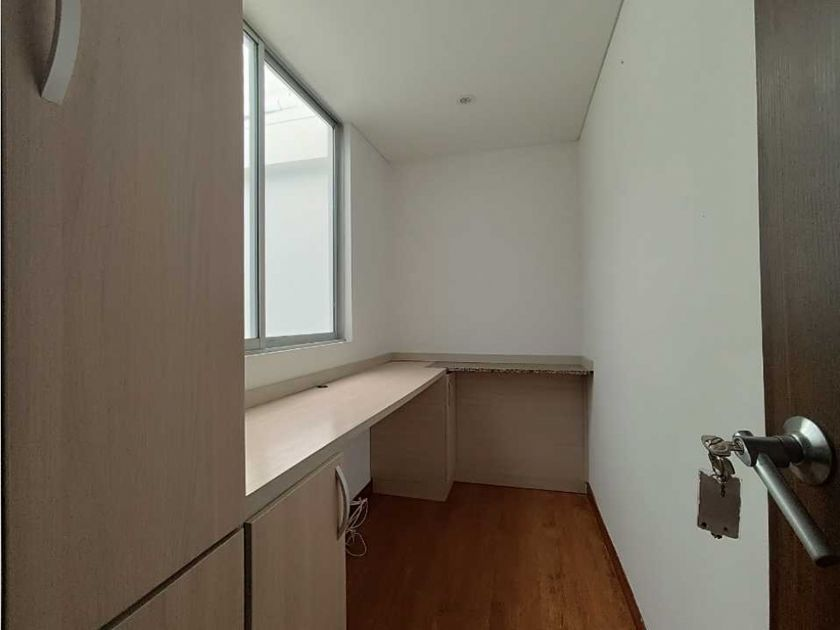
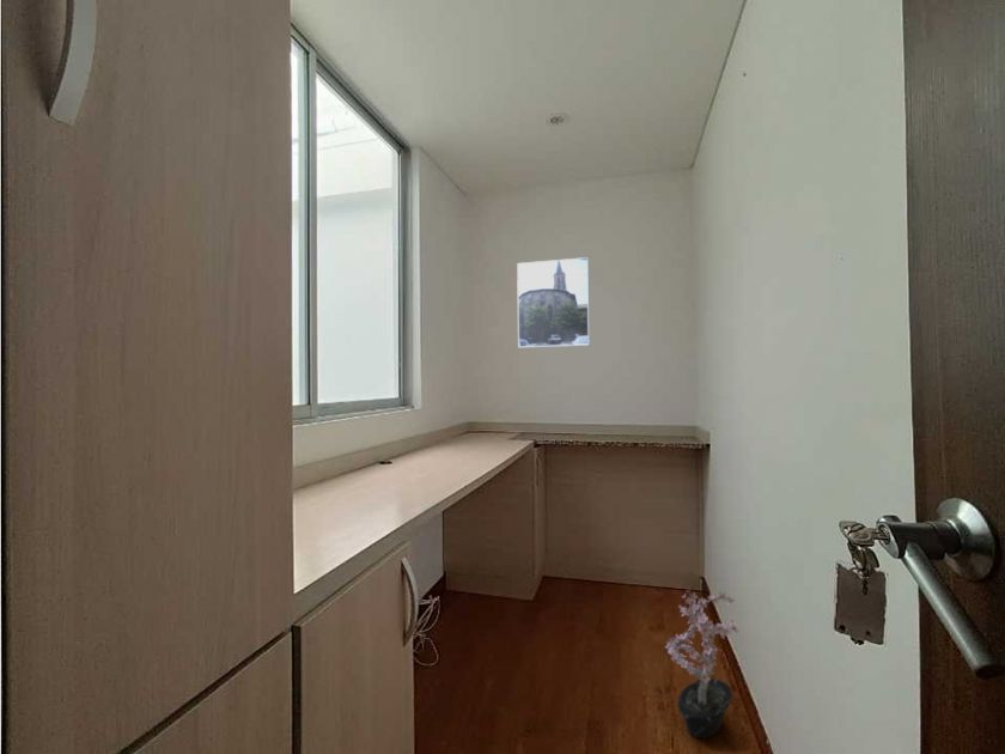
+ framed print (552, 303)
+ potted plant (704, 647)
